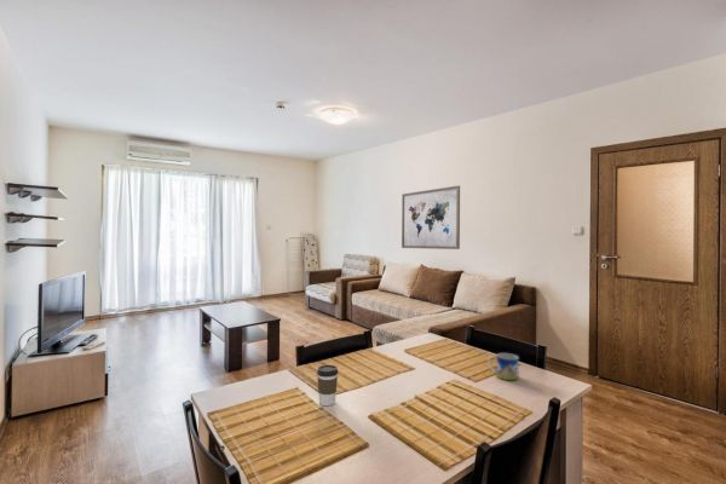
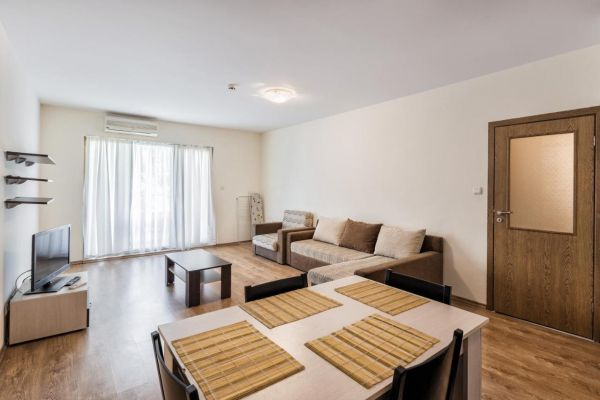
- wall art (428, 219)
- mug (502, 365)
- coffee cup (327, 385)
